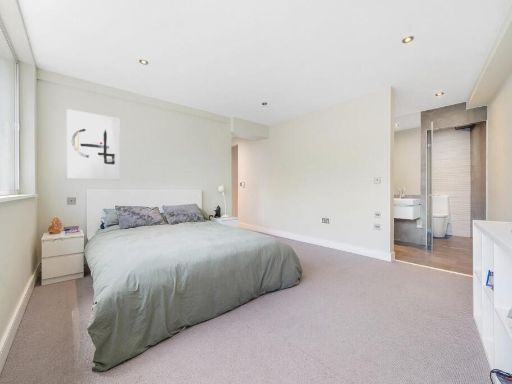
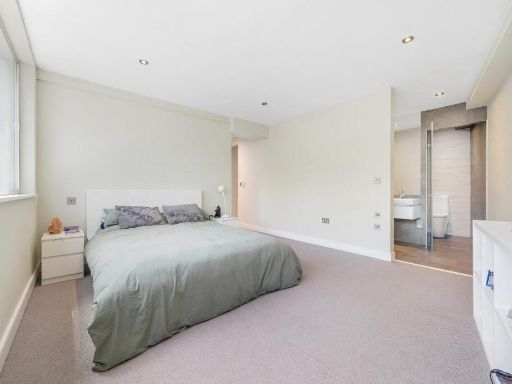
- wall art (94, 146)
